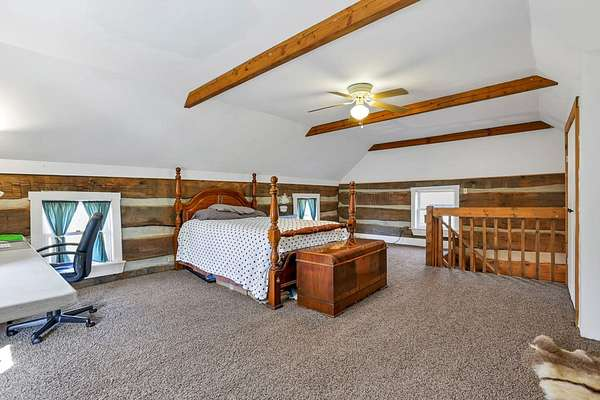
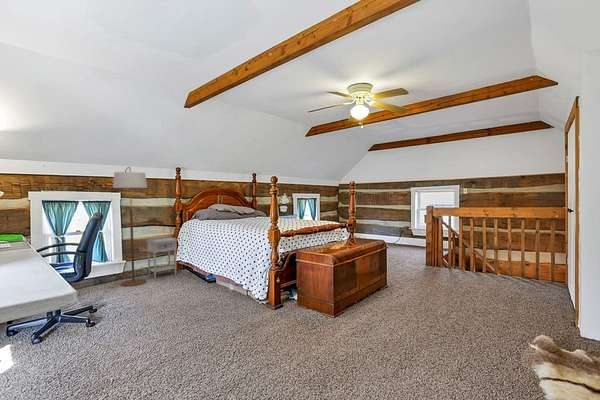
+ nightstand (162, 251)
+ floor lamp (130, 225)
